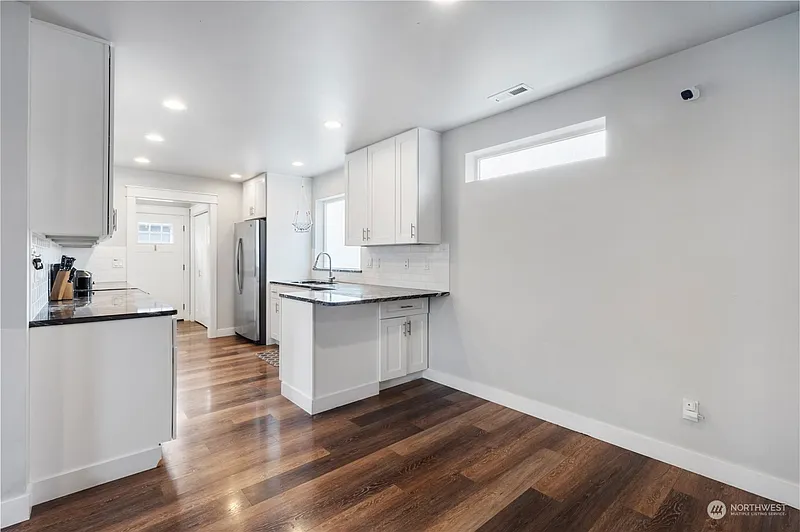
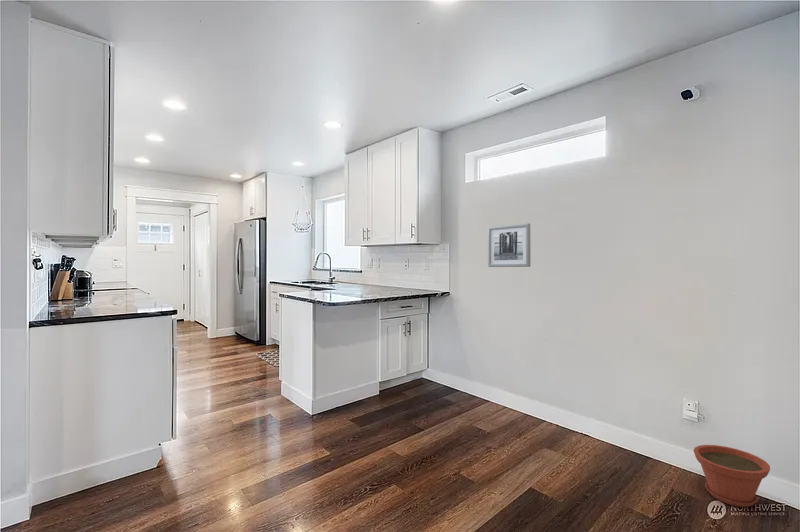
+ wall art (508, 246)
+ plant pot (730, 477)
